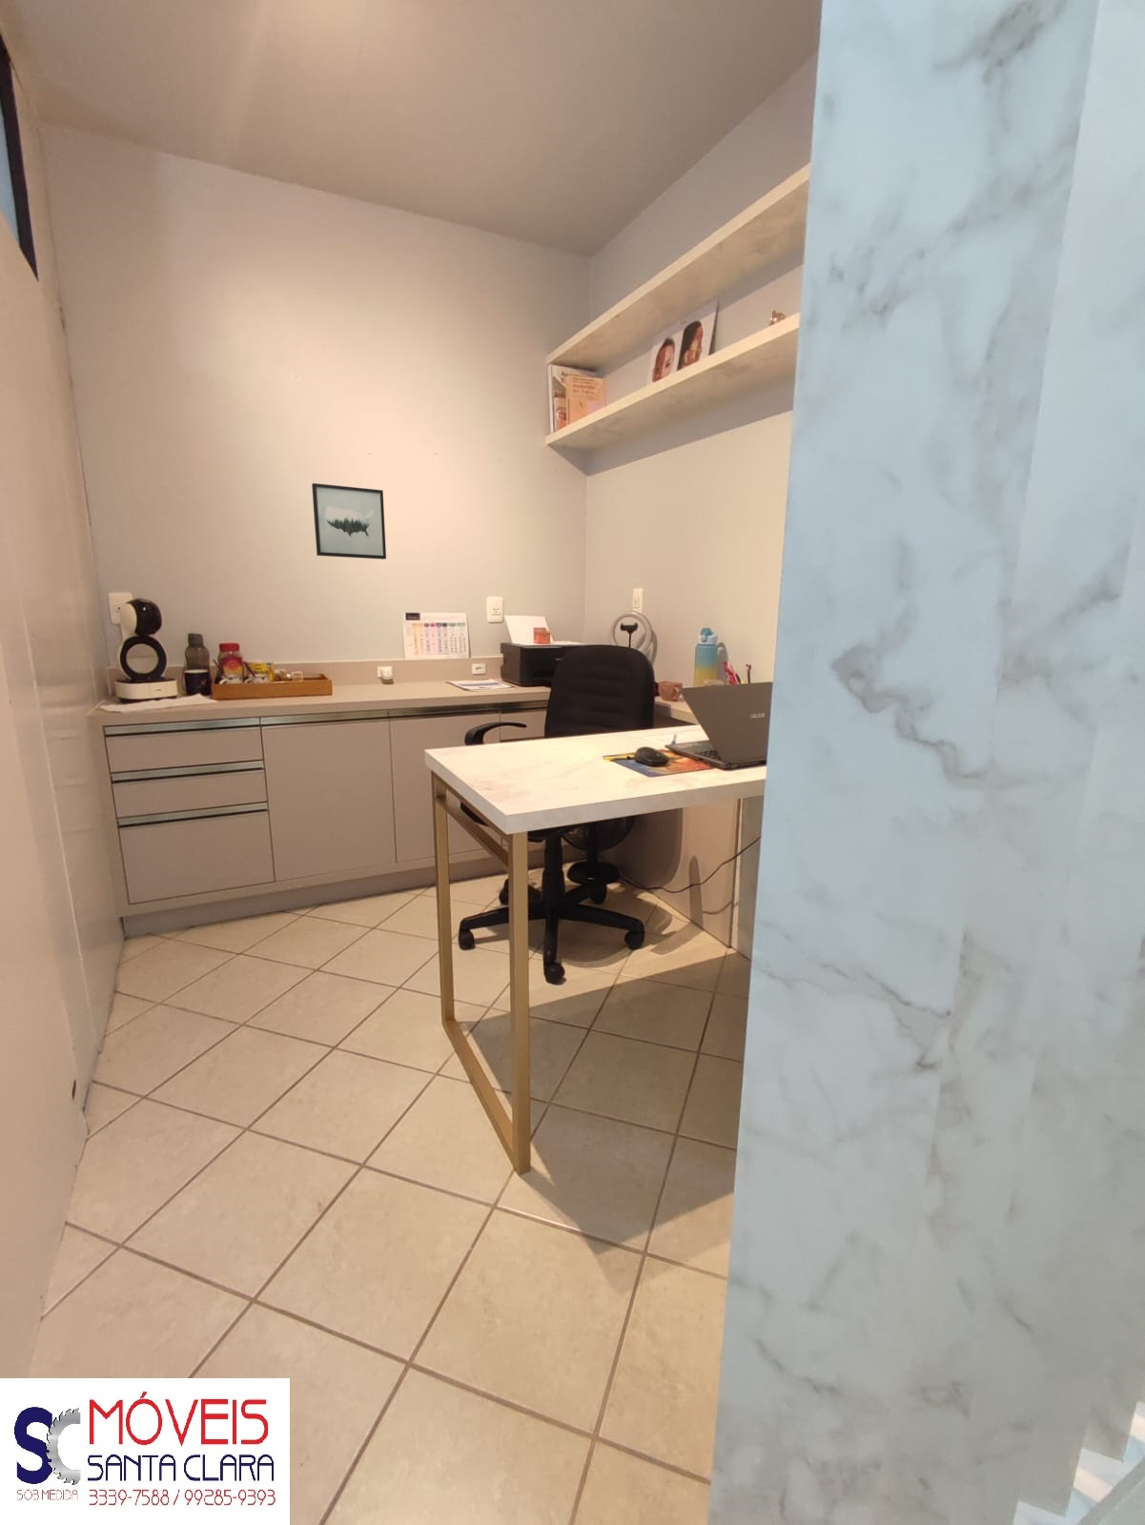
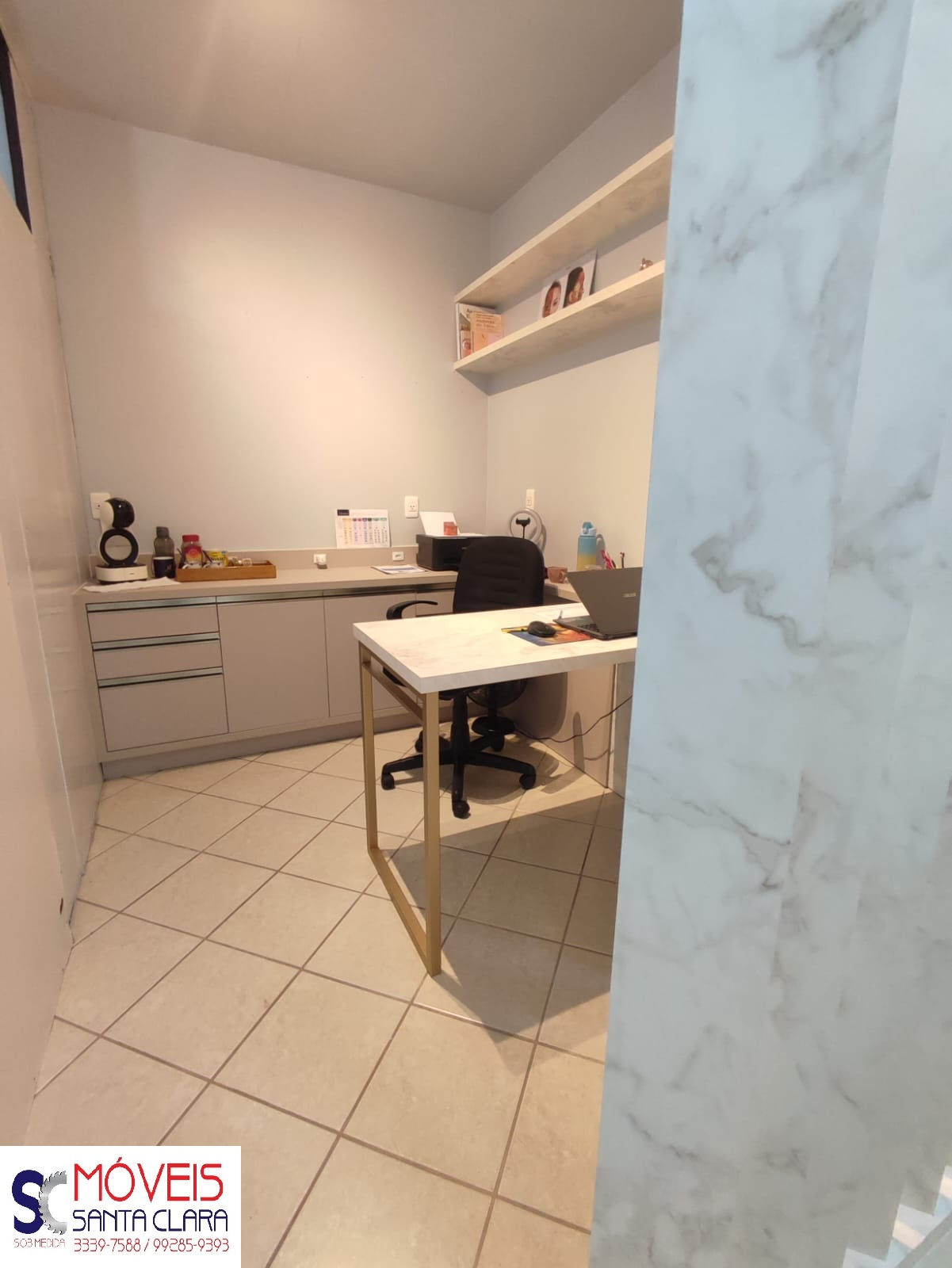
- wall art (350, 522)
